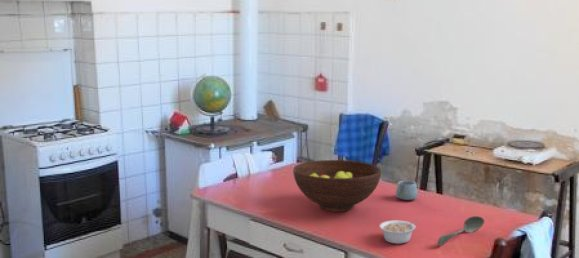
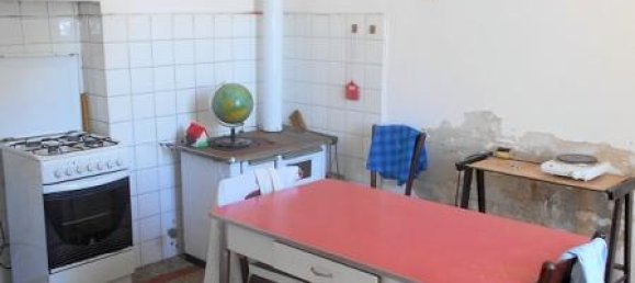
- fruit bowl (336, 188)
- legume (397, 230)
- spoon (461, 230)
- mug (408, 189)
